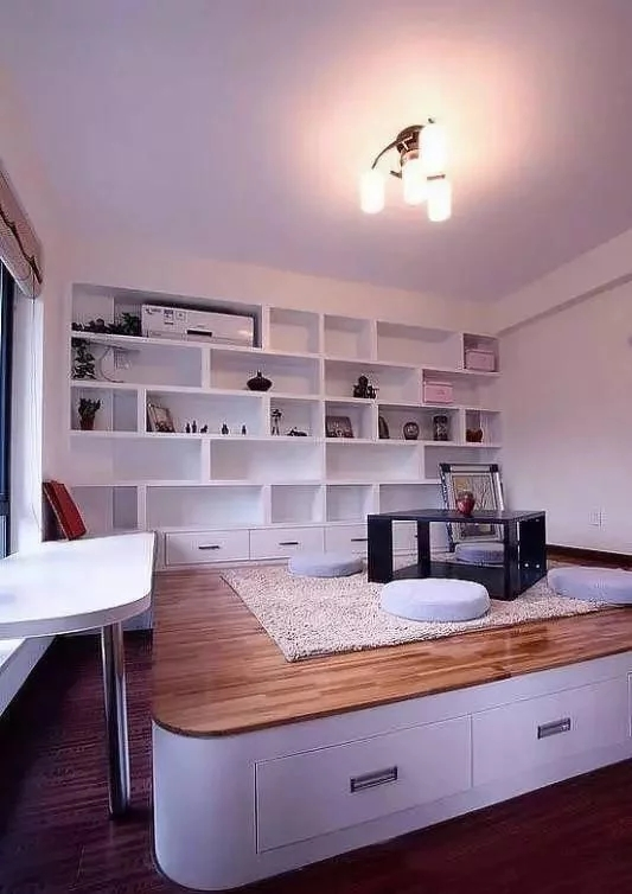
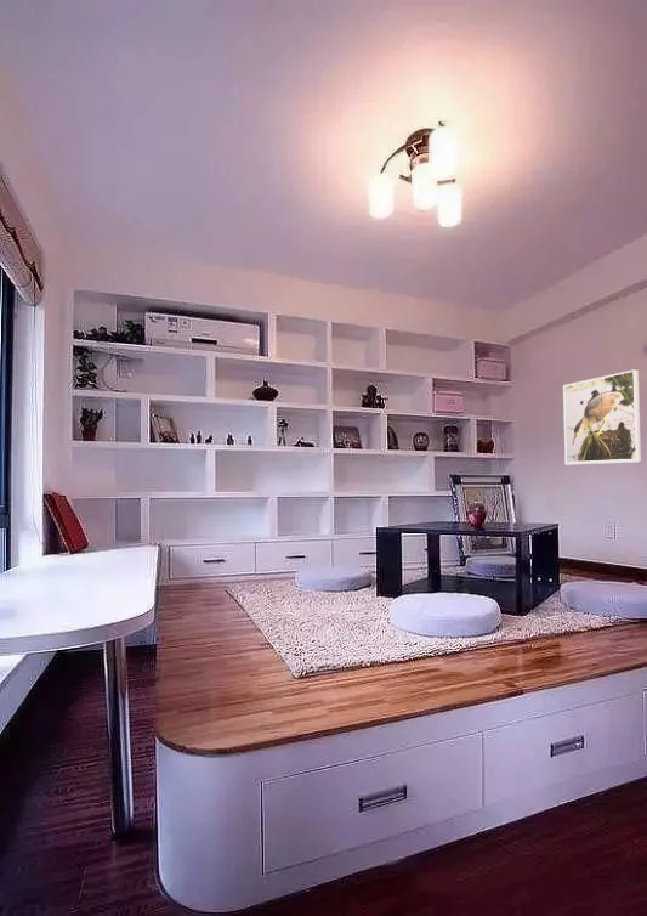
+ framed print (598, 420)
